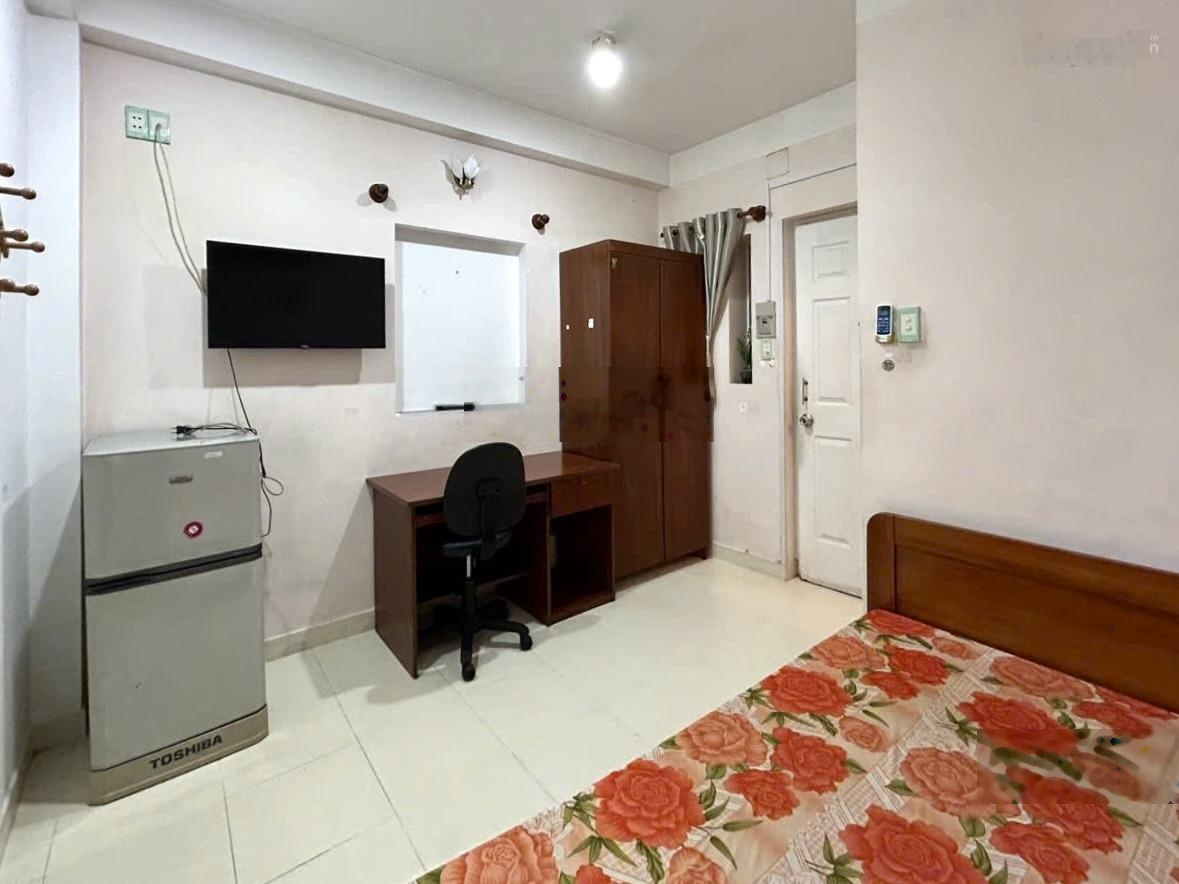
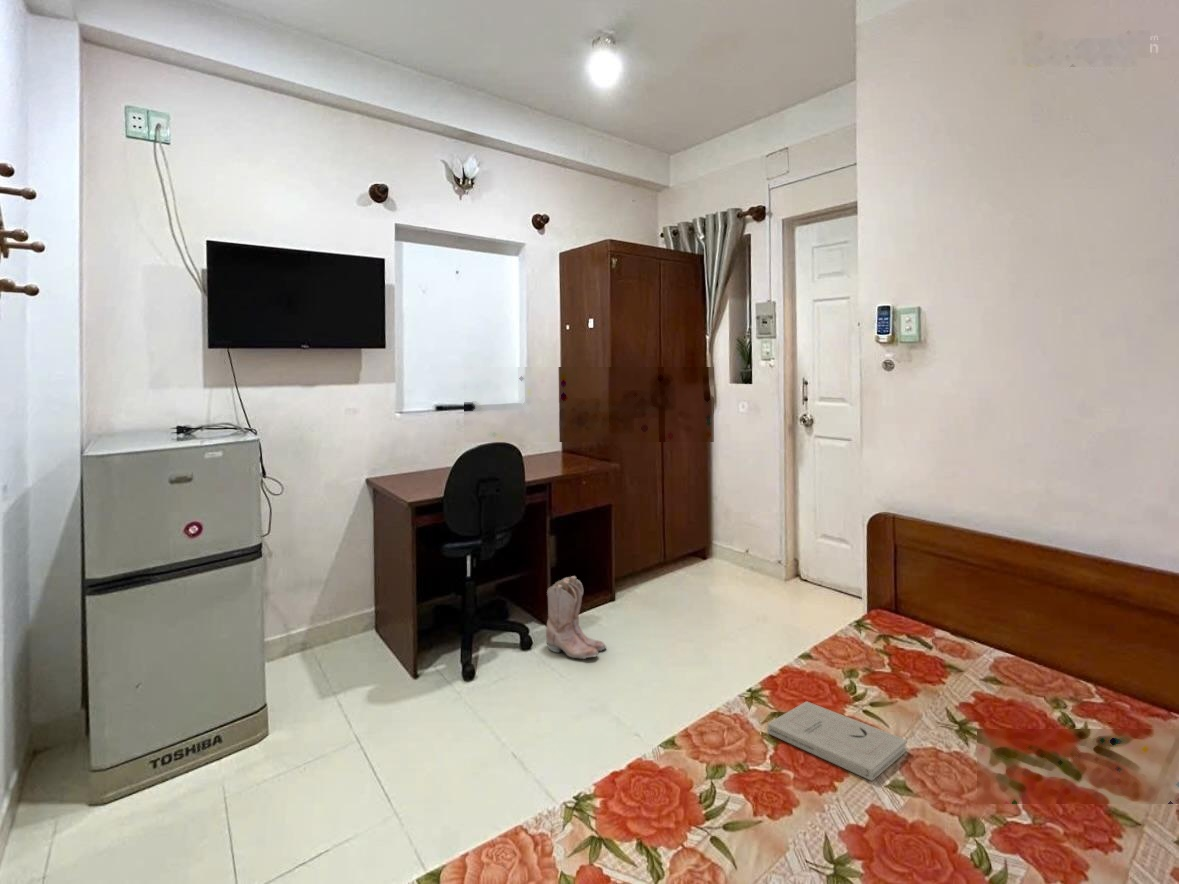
+ book (835, 736)
+ boots (576, 614)
